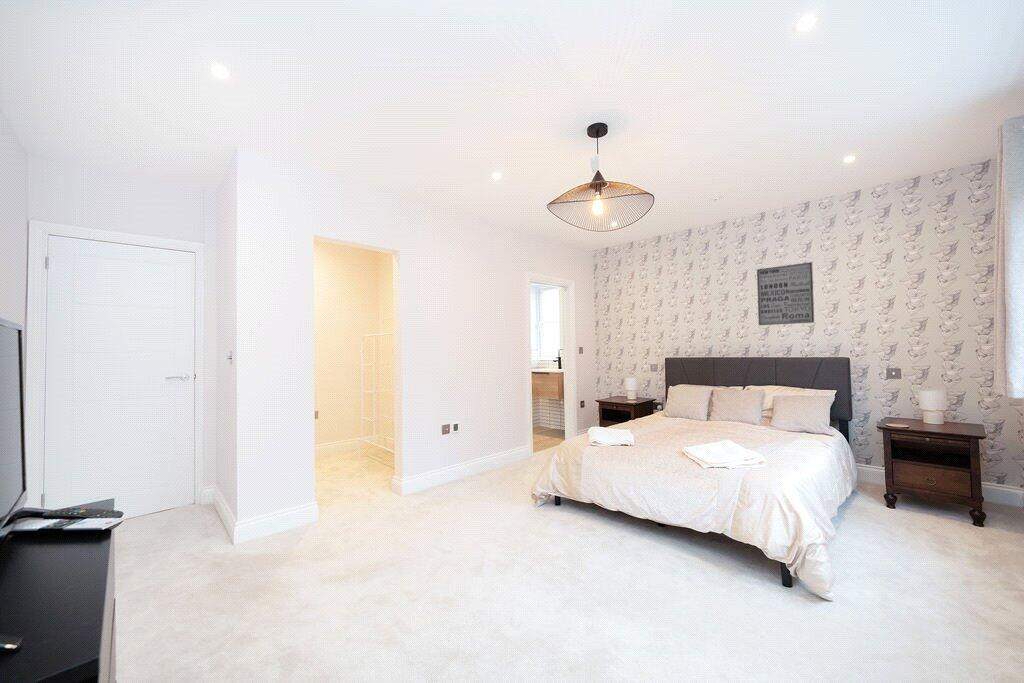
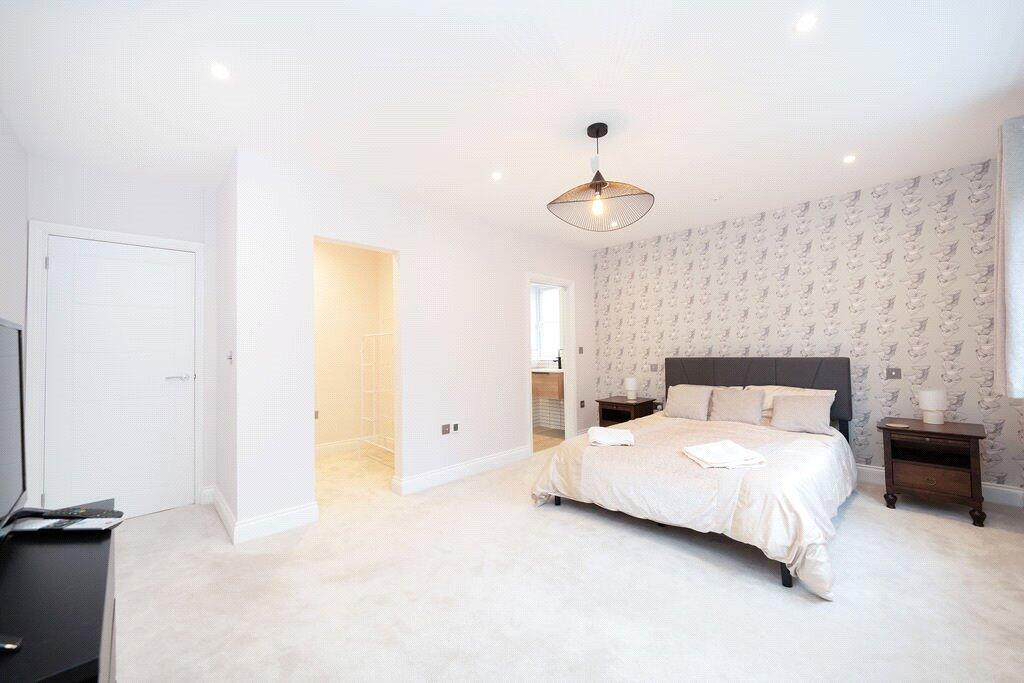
- wall art (784, 295)
